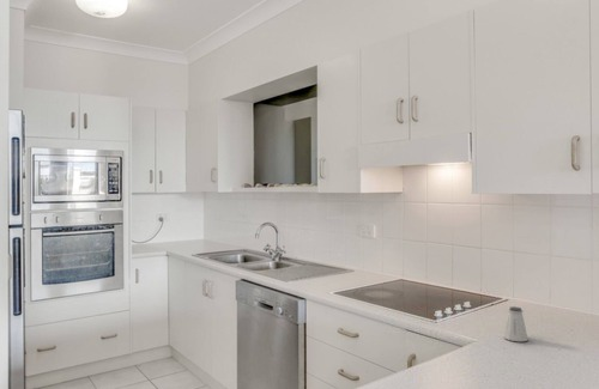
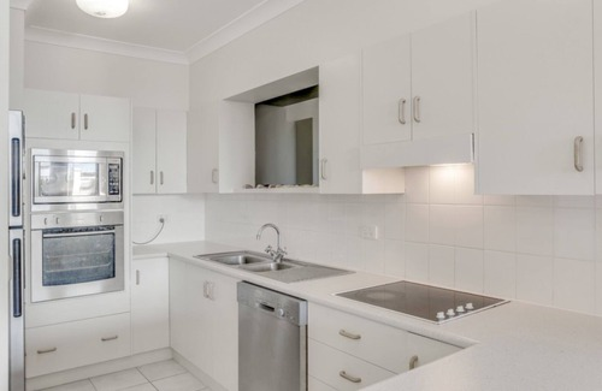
- saltshaker (515, 322)
